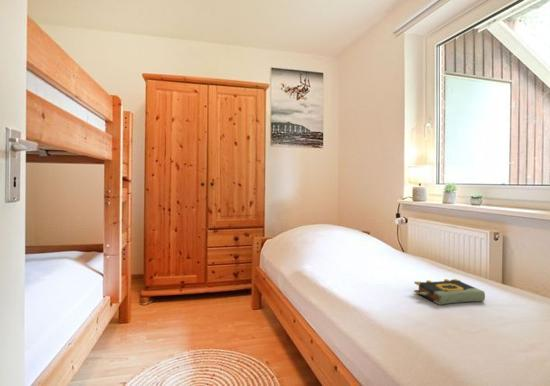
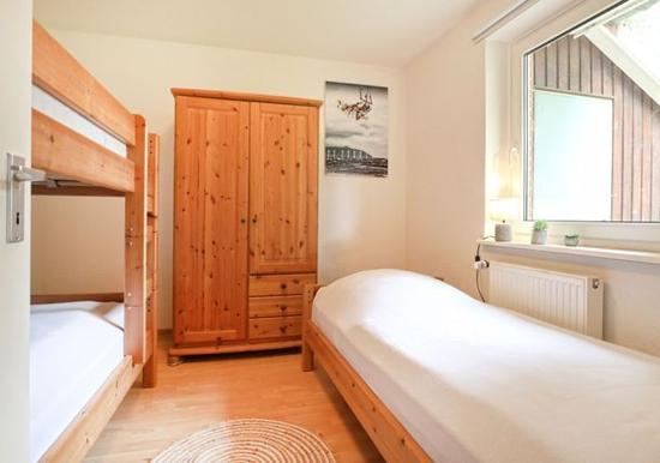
- book (444, 291)
